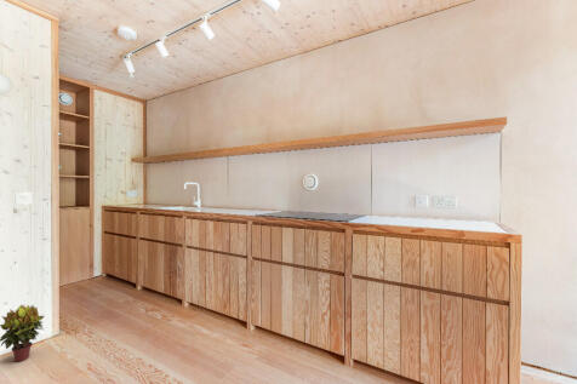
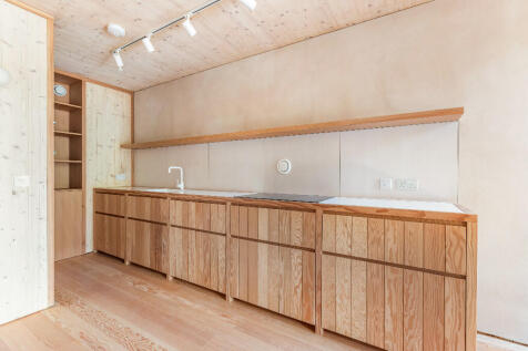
- potted plant (23, 331)
